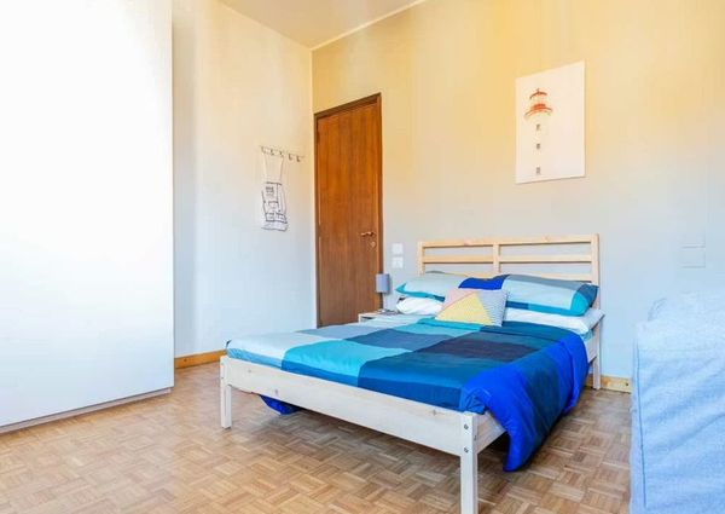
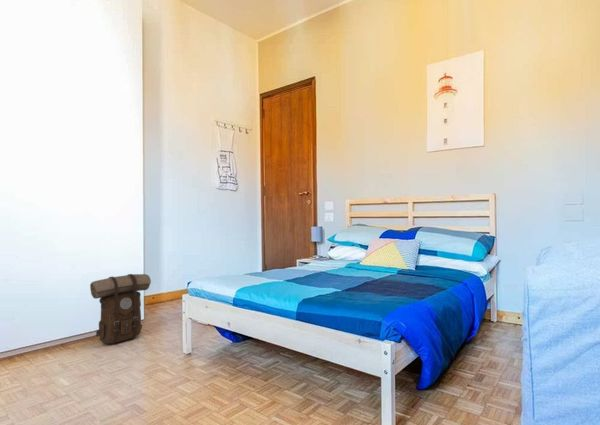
+ backpack (118, 306)
